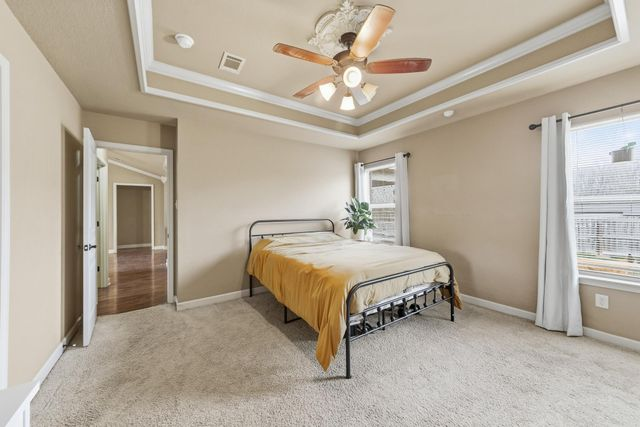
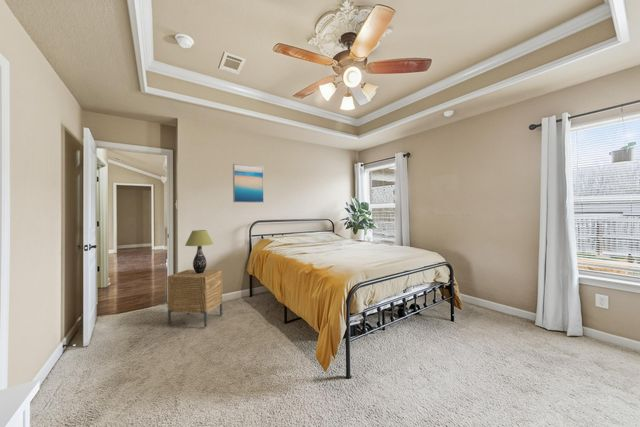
+ table lamp (199, 251)
+ nightstand (196, 296)
+ wall art (248, 183)
